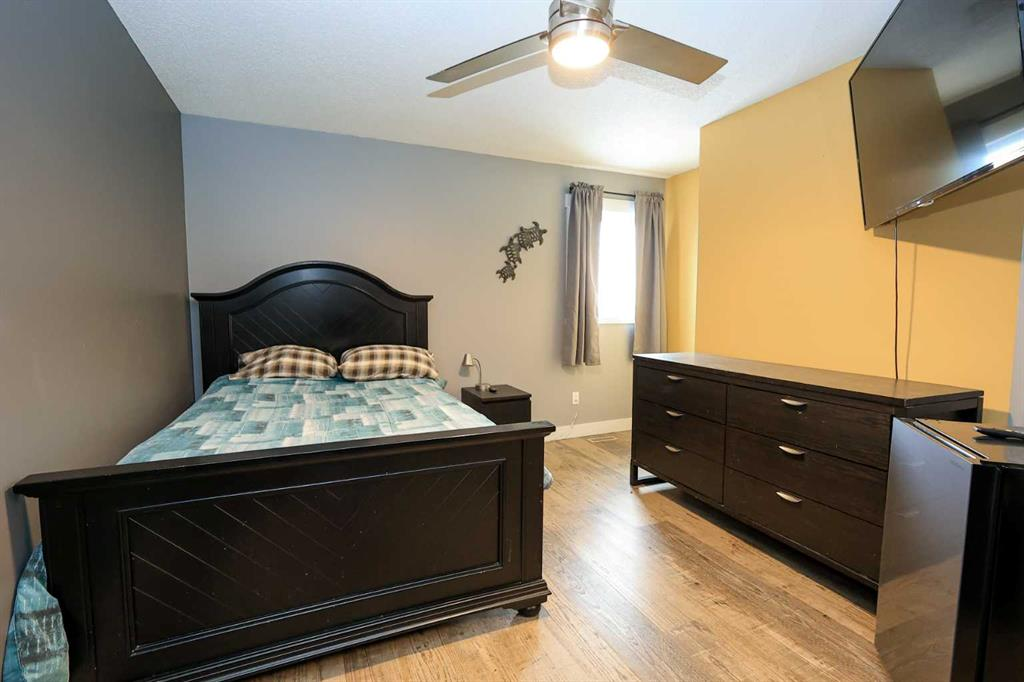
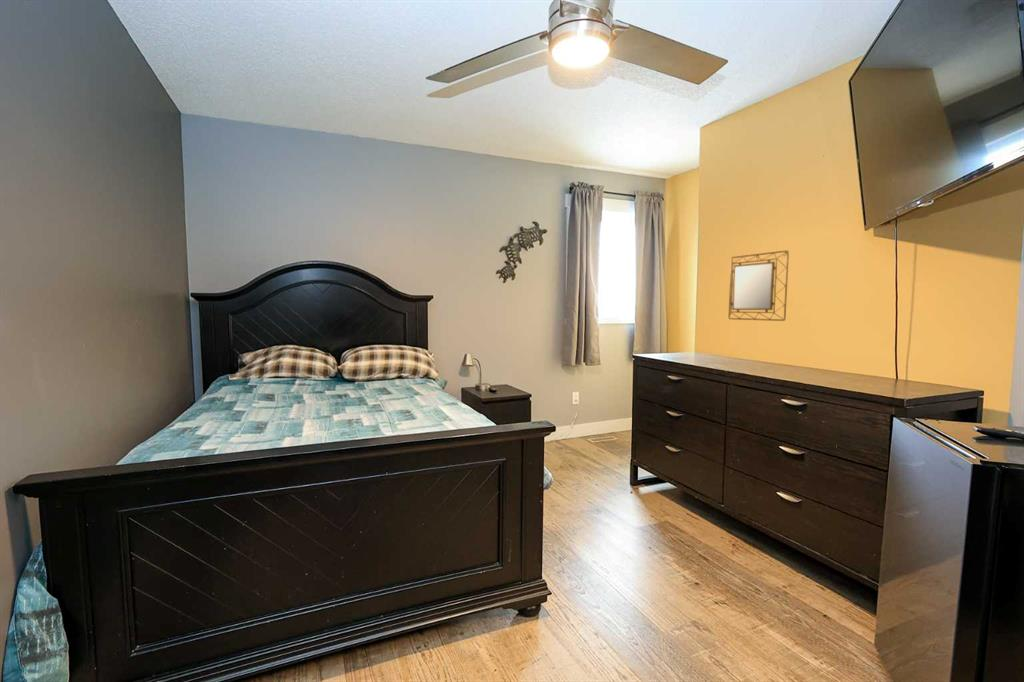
+ home mirror (754, 287)
